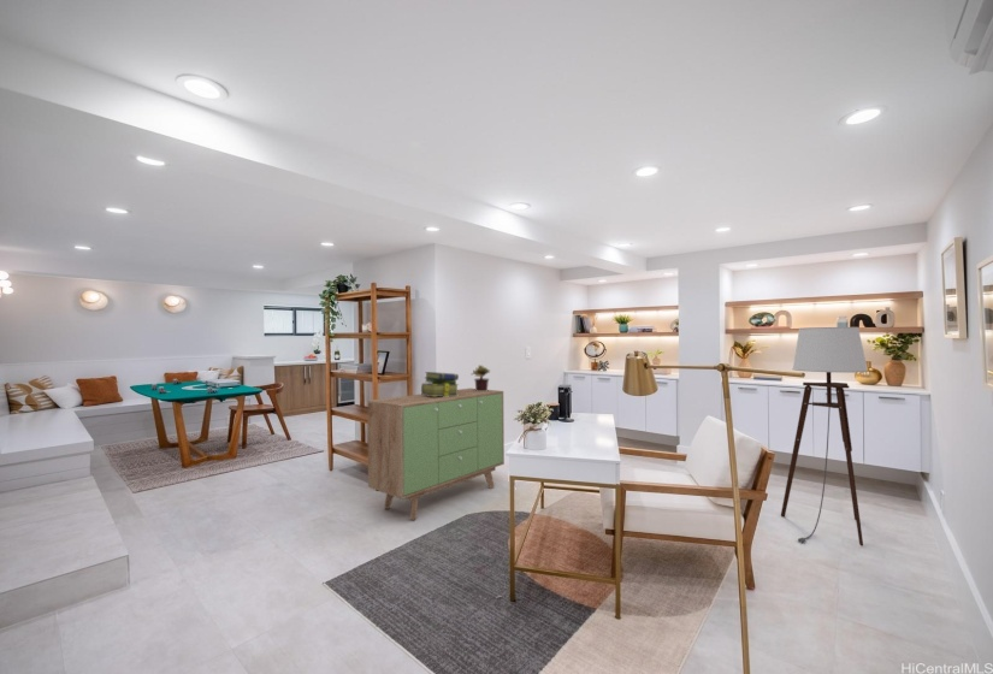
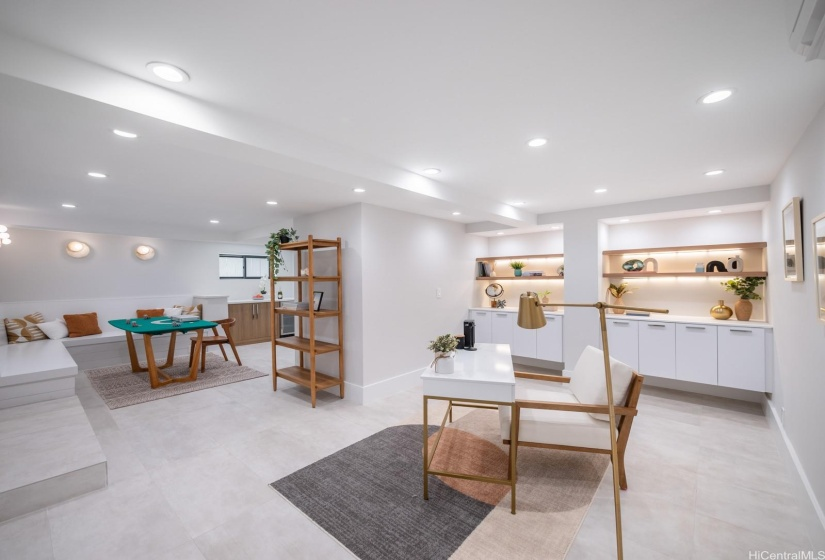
- floor lamp (828, 427)
- potted plant (480, 377)
- sideboard (442, 445)
- stack of books (441, 383)
